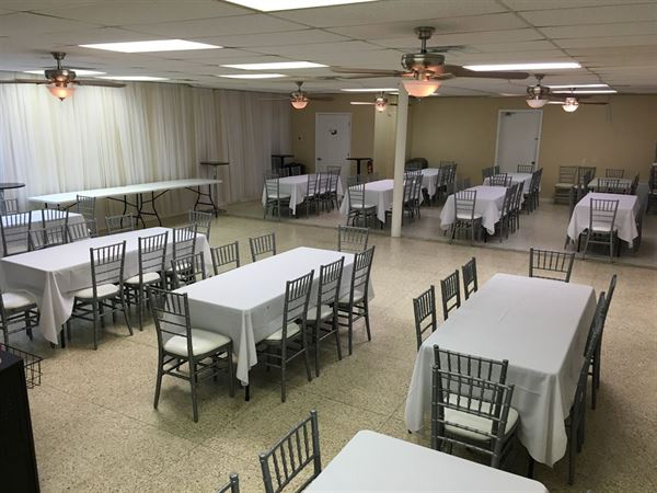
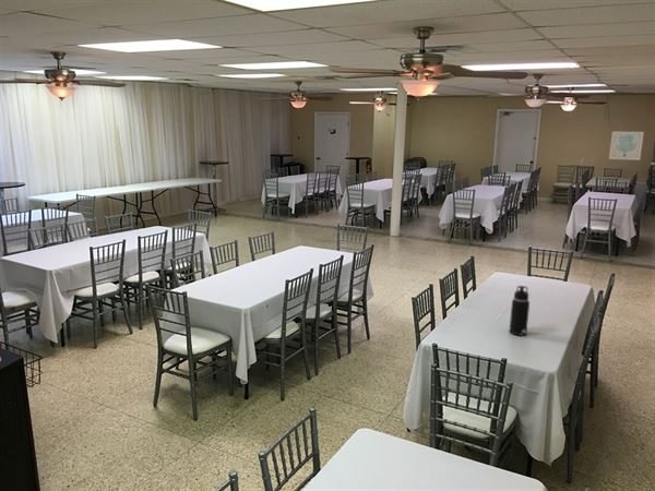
+ wall art (626, 145)
+ water bottle (520, 308)
